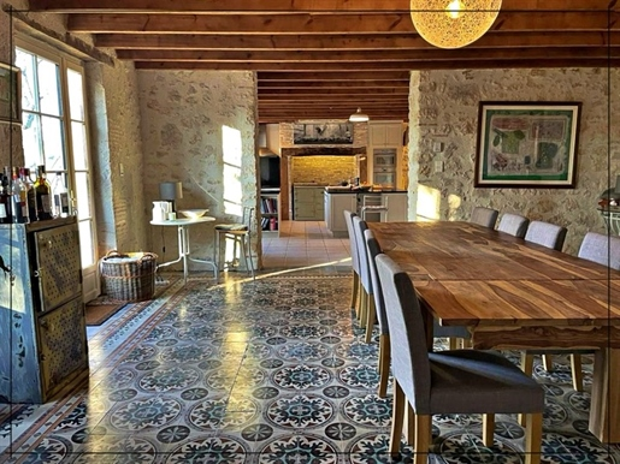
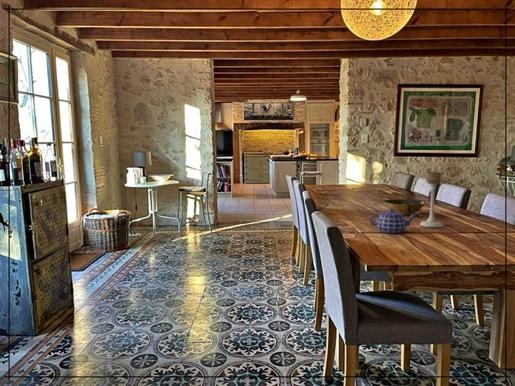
+ candle holder (432, 198)
+ bowl (403, 207)
+ teapot (392, 220)
